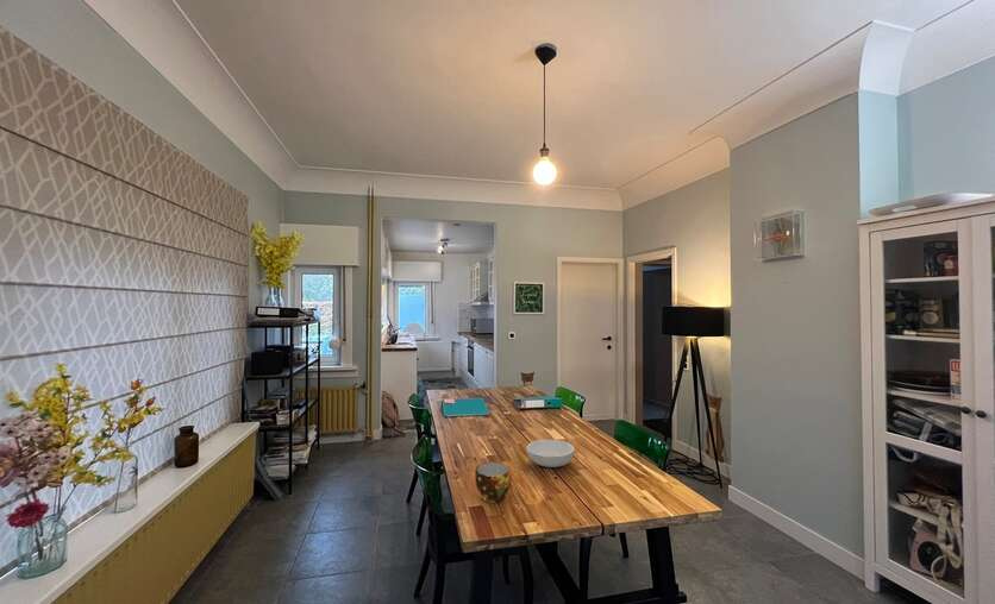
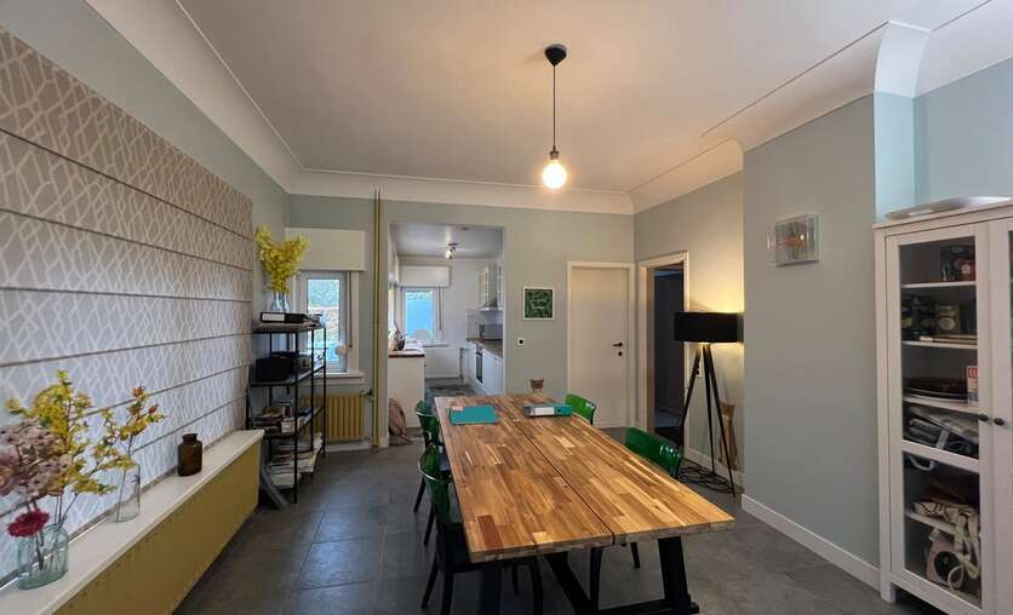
- serving bowl (550, 454)
- cup (490, 482)
